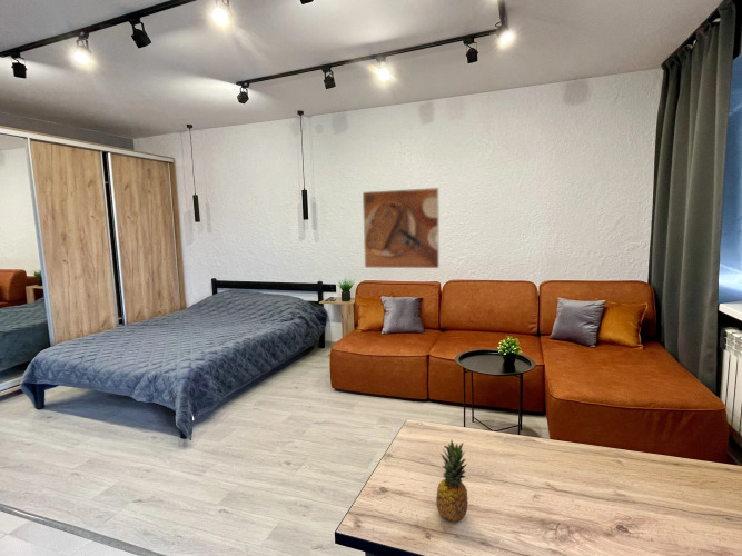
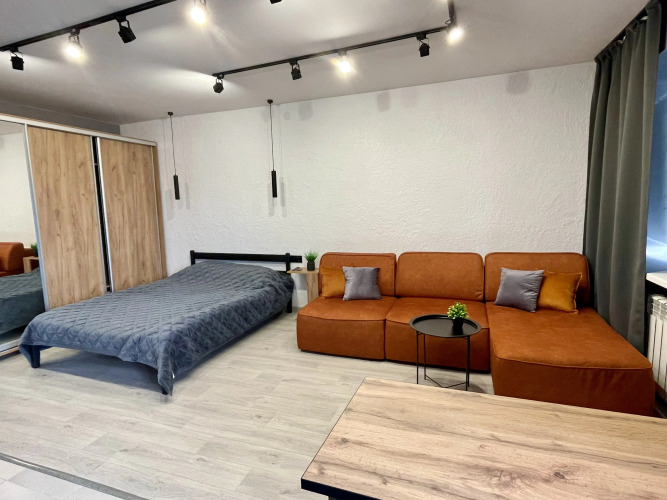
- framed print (399, 229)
- fruit (452, 479)
